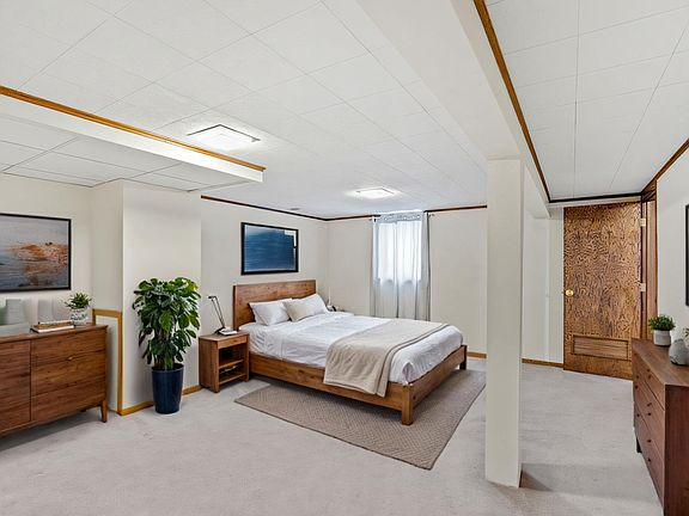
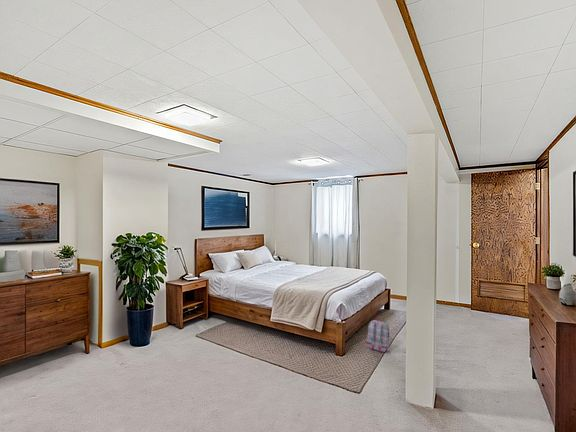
+ backpack (377, 332)
